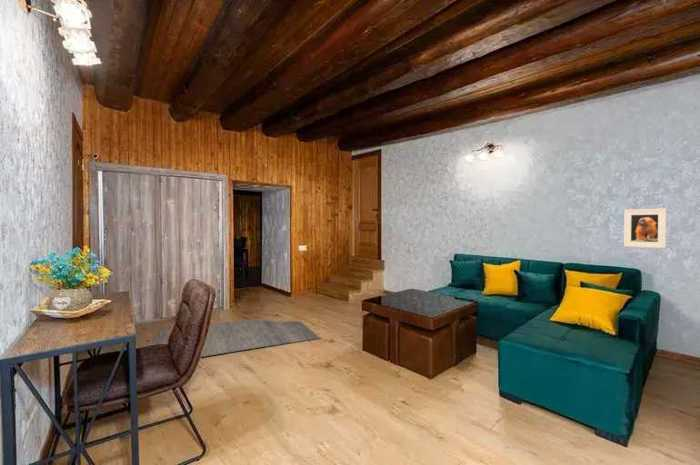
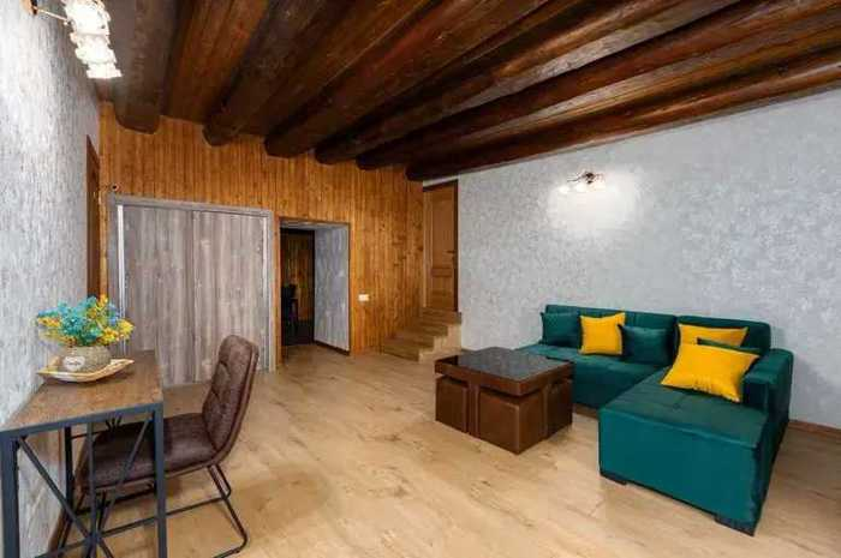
- rug (236, 334)
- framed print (644, 228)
